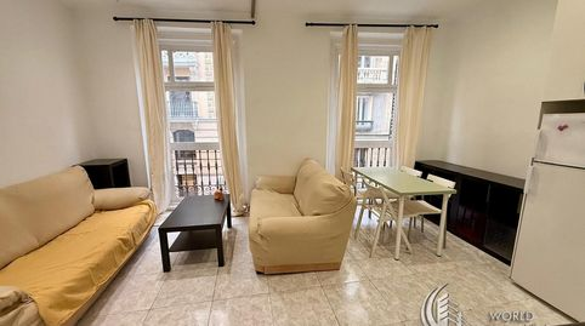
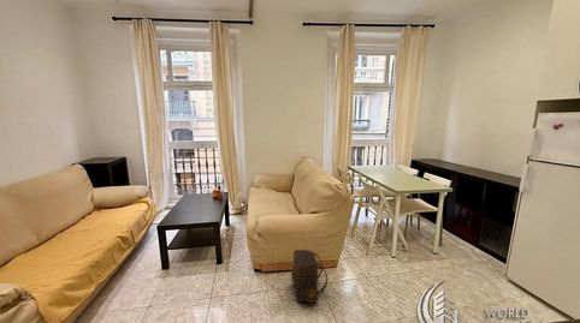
+ backpack (308, 274)
